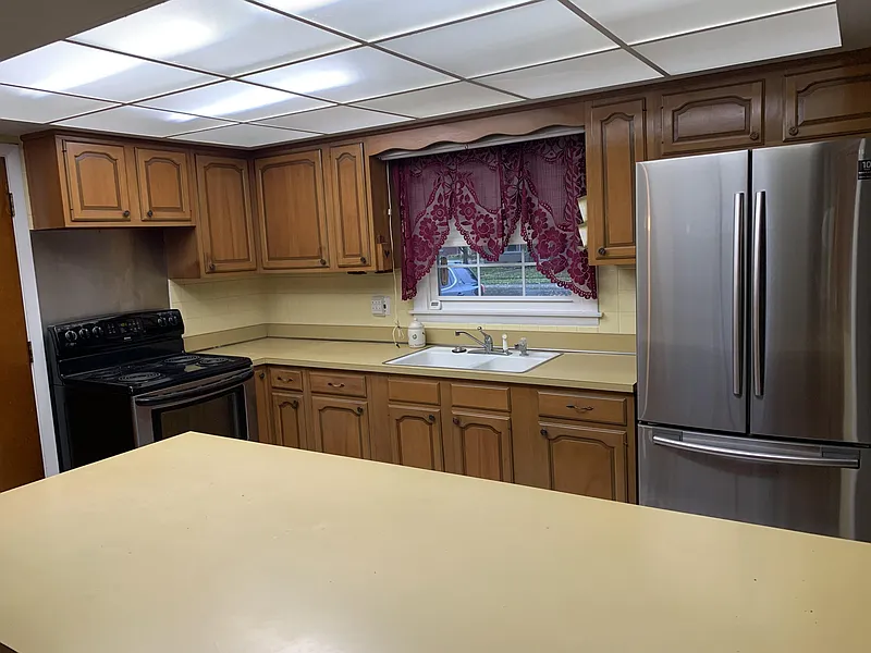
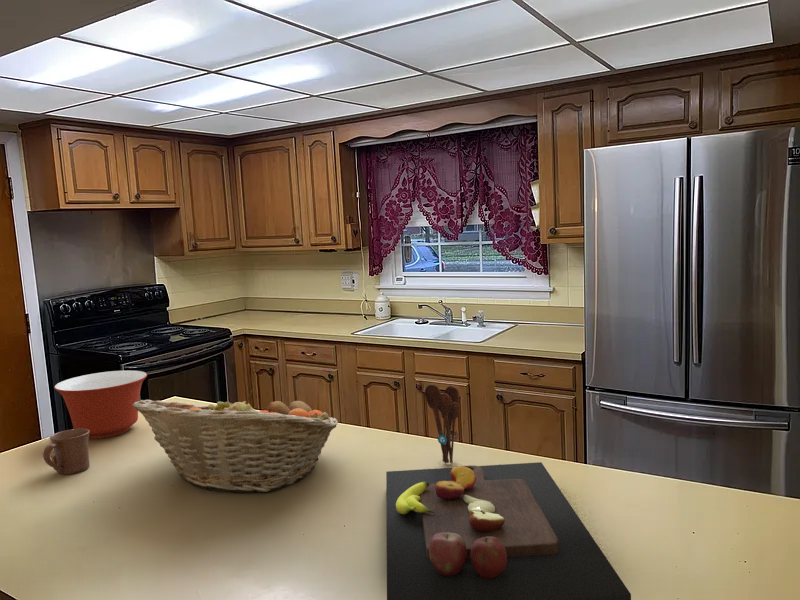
+ cutting board (481, 515)
+ fruit basket (237, 429)
+ mug (66, 453)
+ mixing bowl (104, 405)
+ utensil holder (443, 422)
